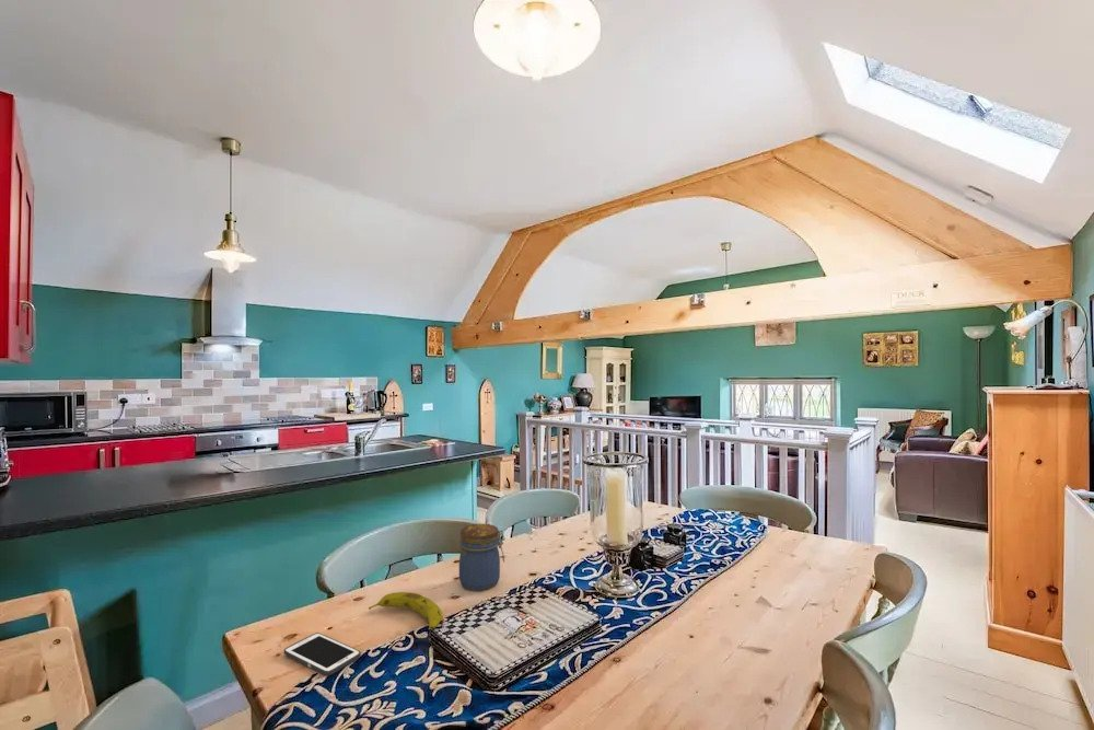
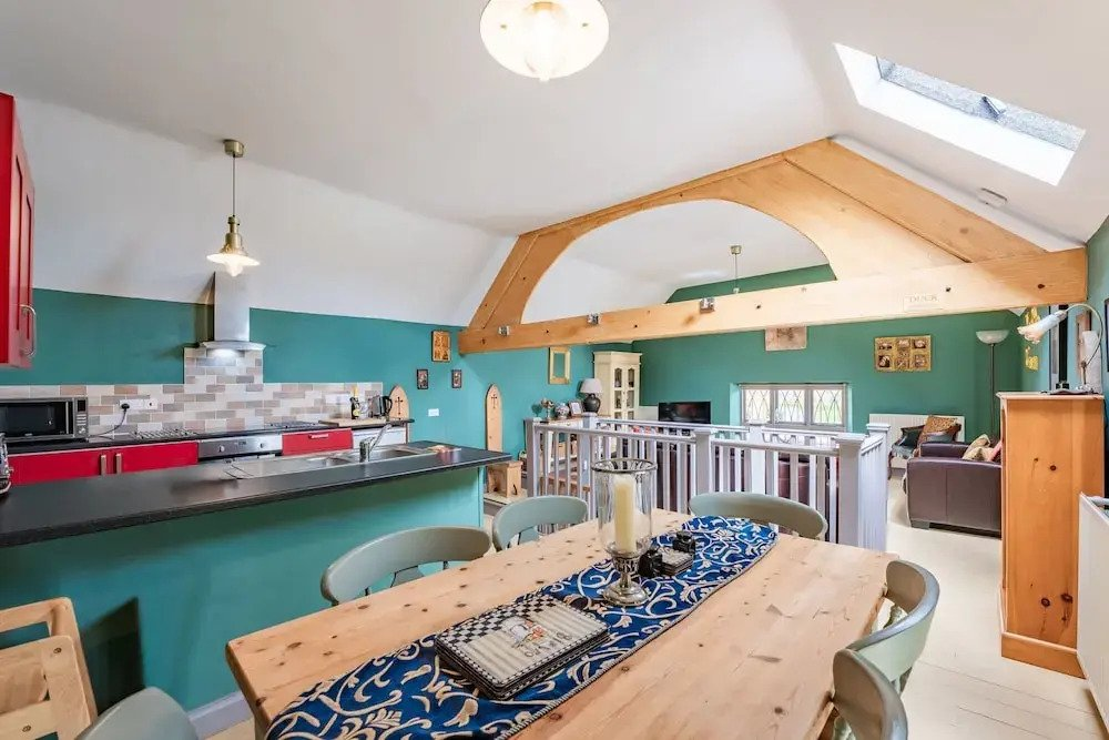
- jar (481, 555)
- fruit (410, 609)
- cell phone (322, 652)
